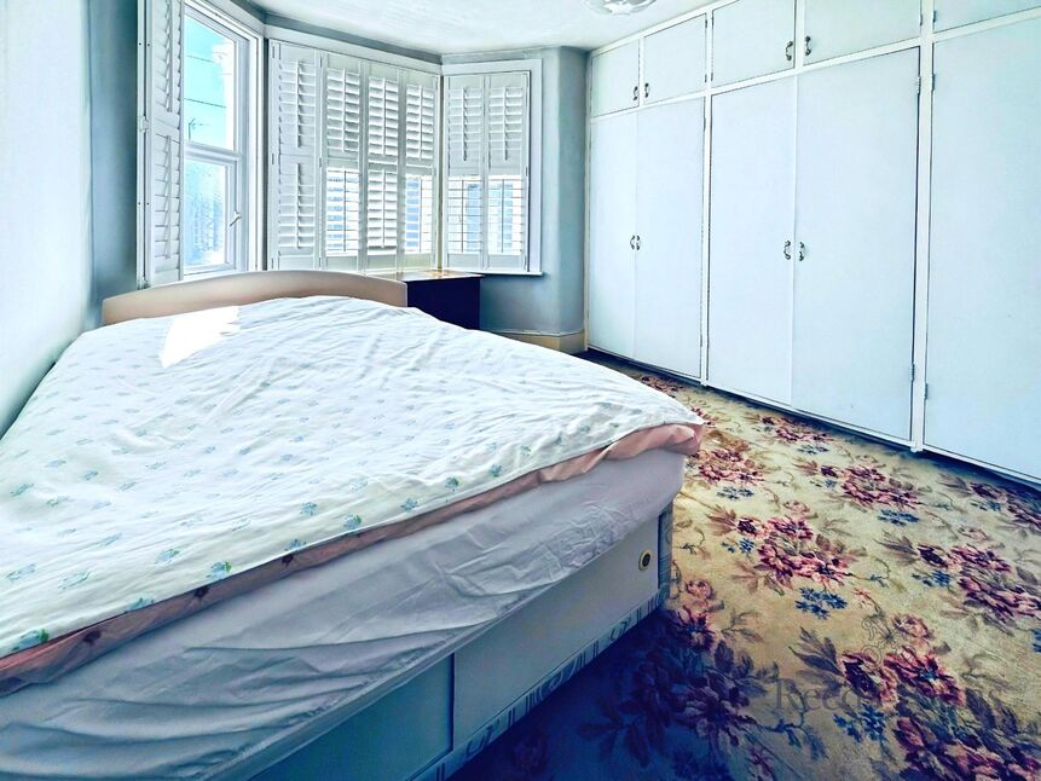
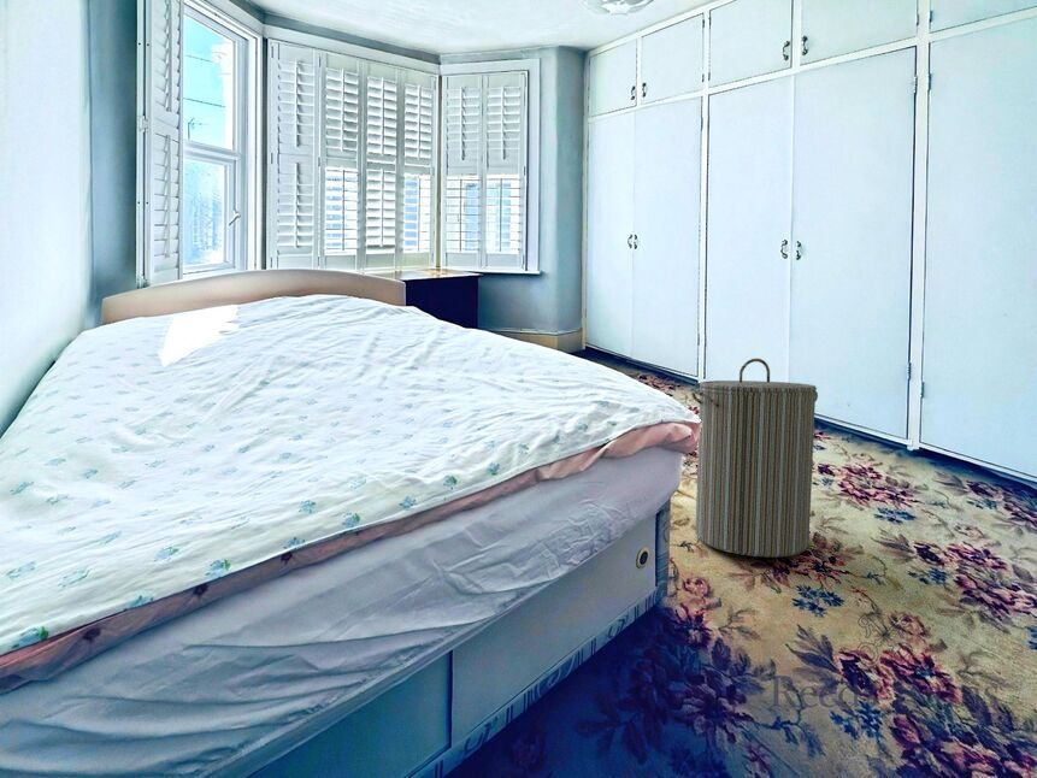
+ laundry hamper (754, 449)
